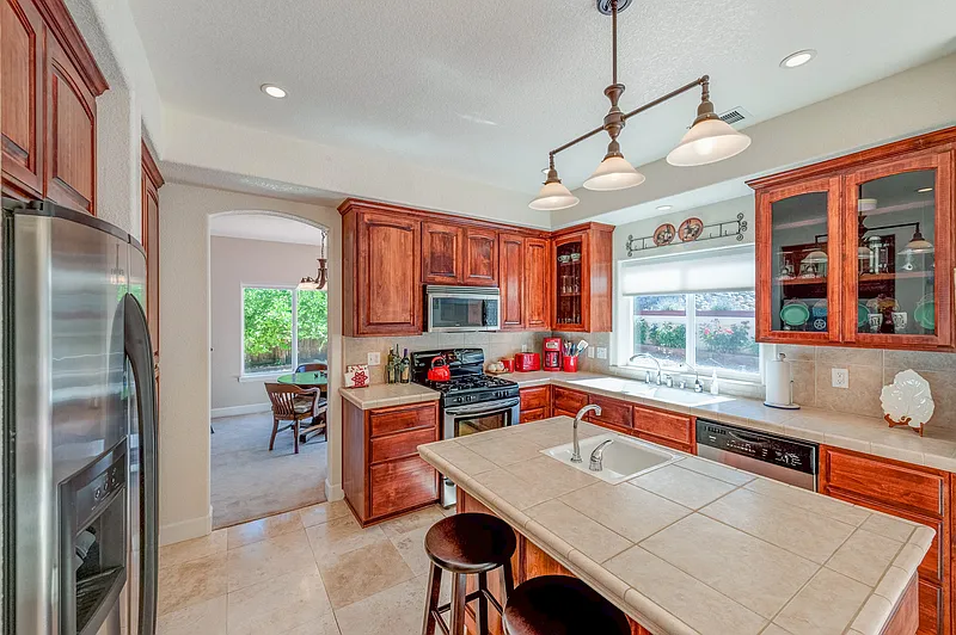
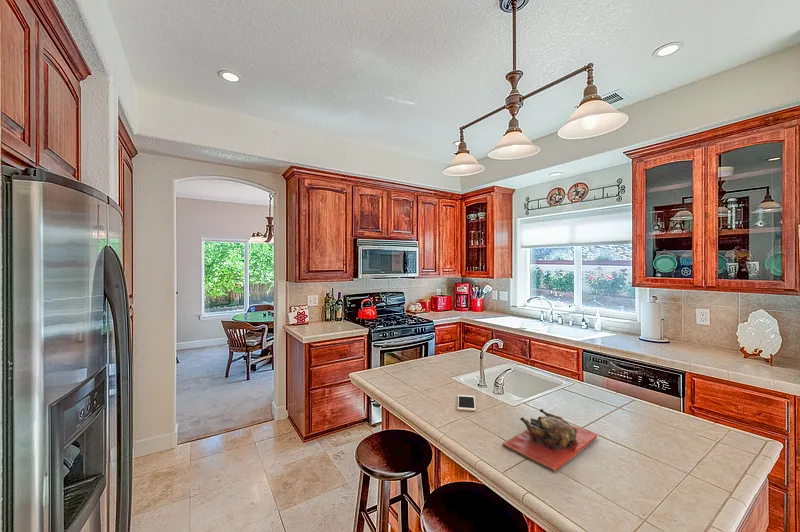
+ cutting board (550, 430)
+ cell phone (466, 402)
